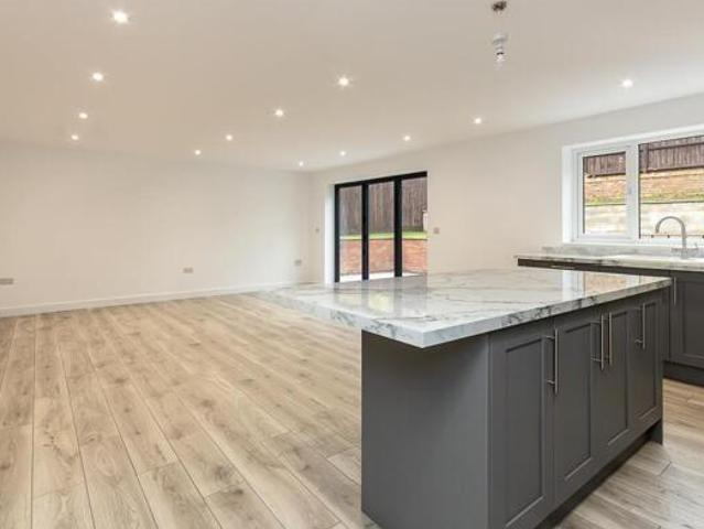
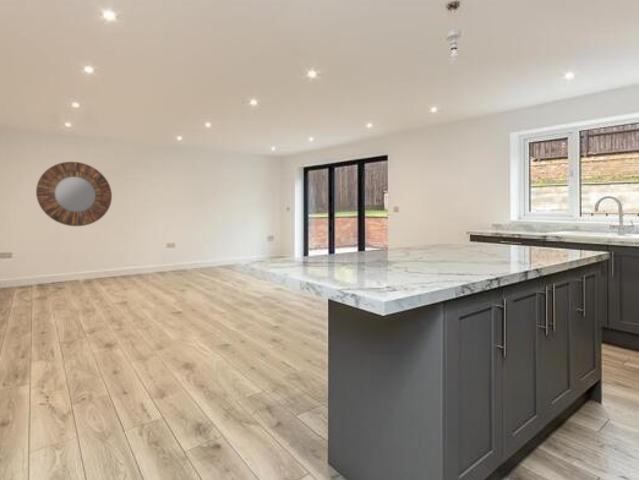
+ home mirror (75, 194)
